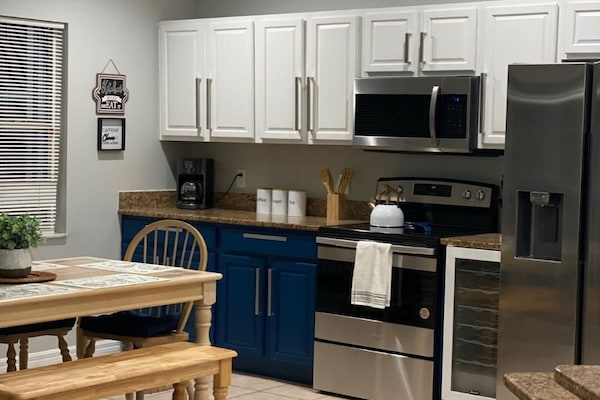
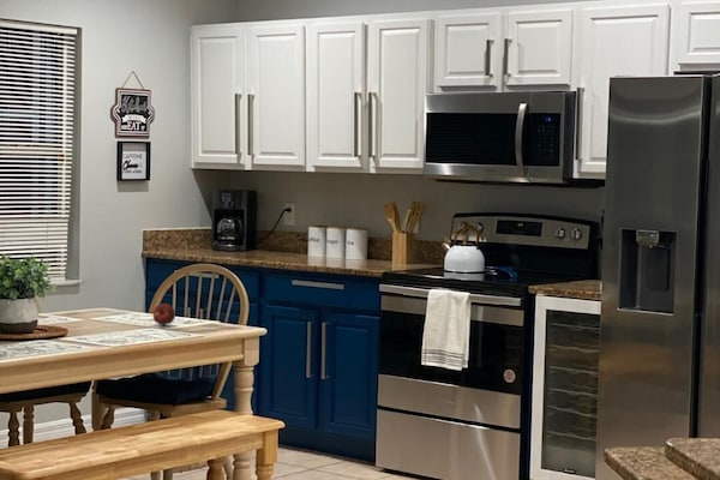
+ apple (163, 313)
